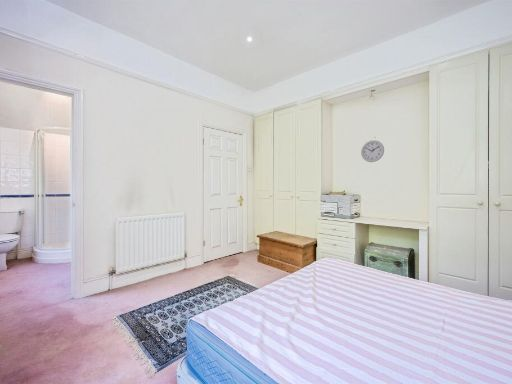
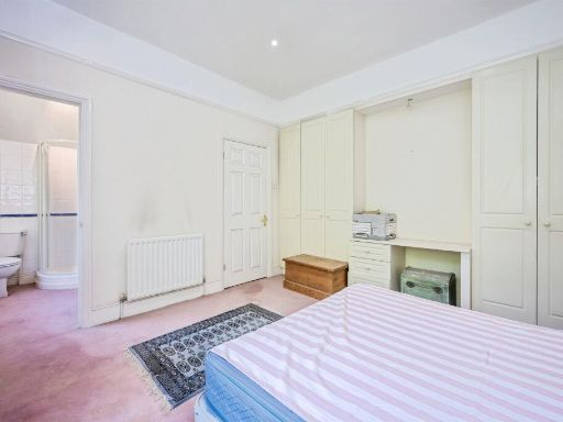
- wall clock (372, 151)
